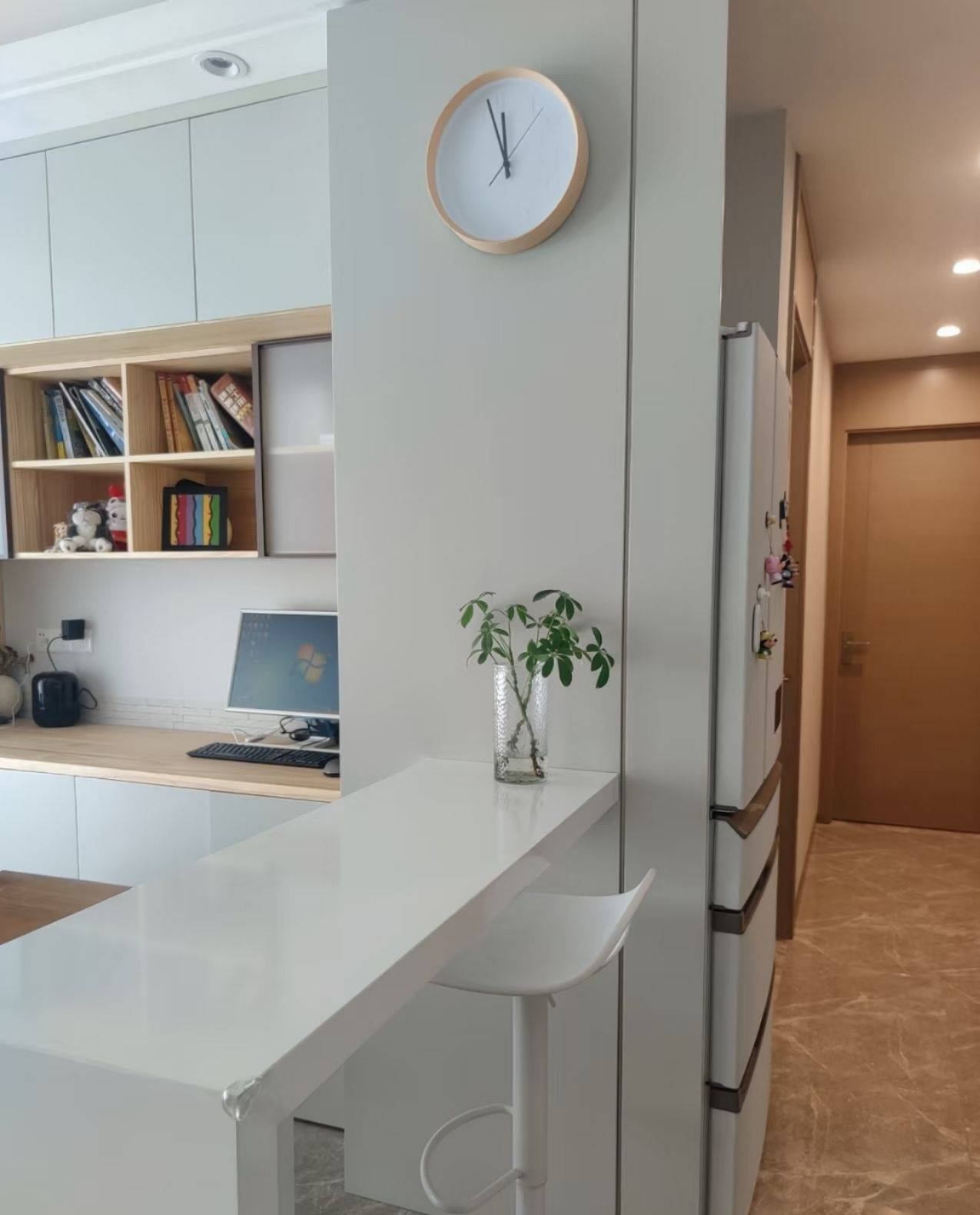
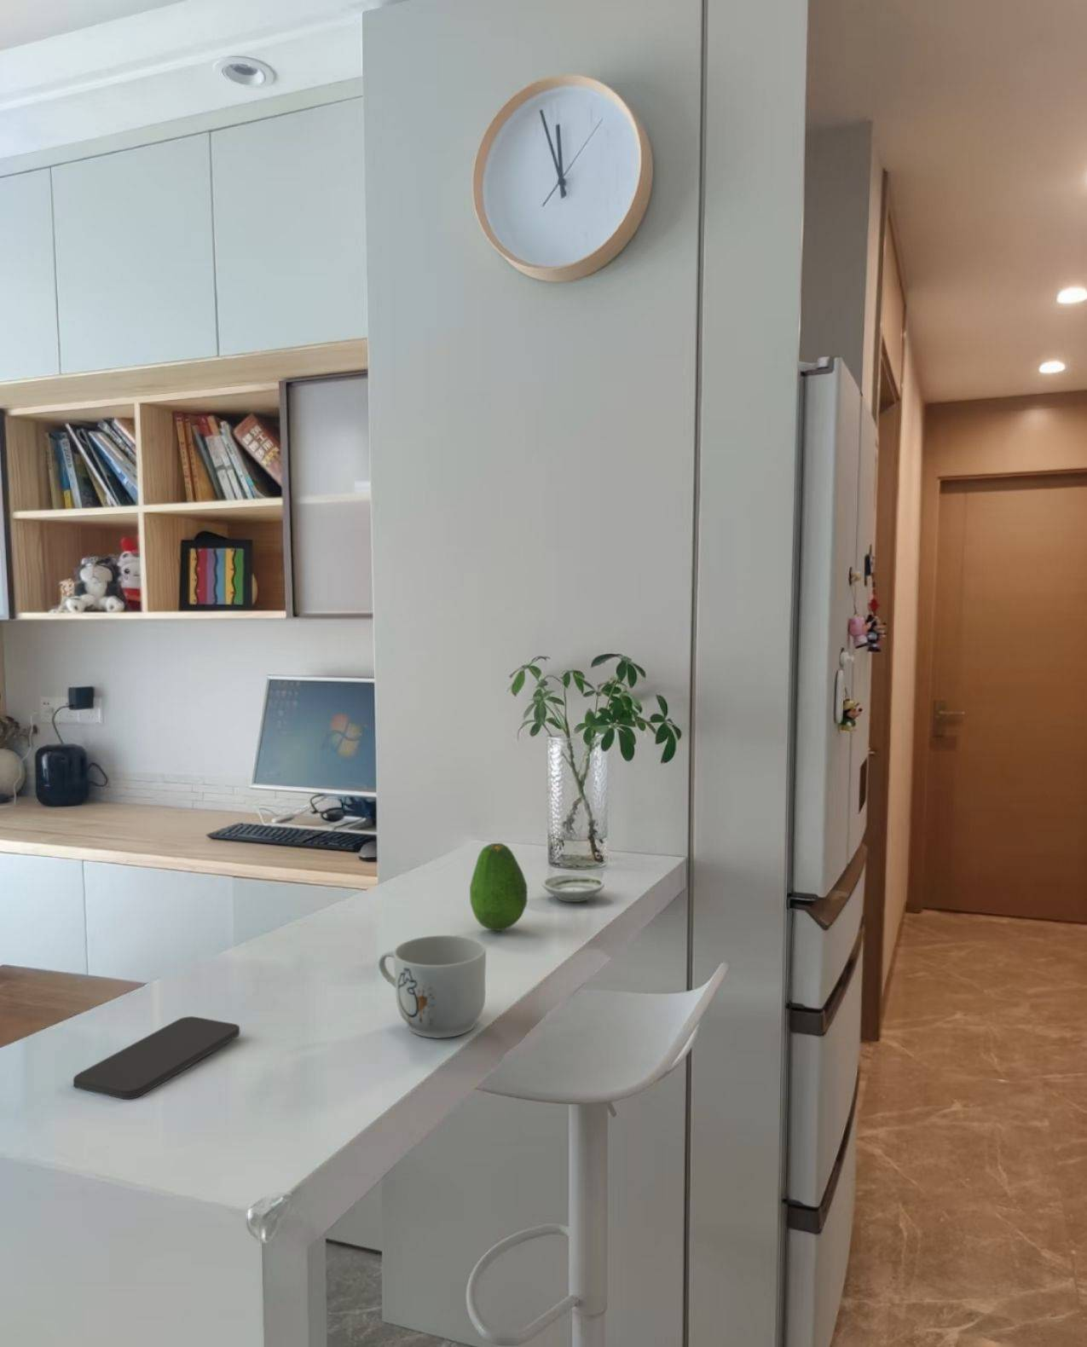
+ fruit (499, 887)
+ smartphone (161, 1053)
+ mug (429, 984)
+ saucer (573, 889)
